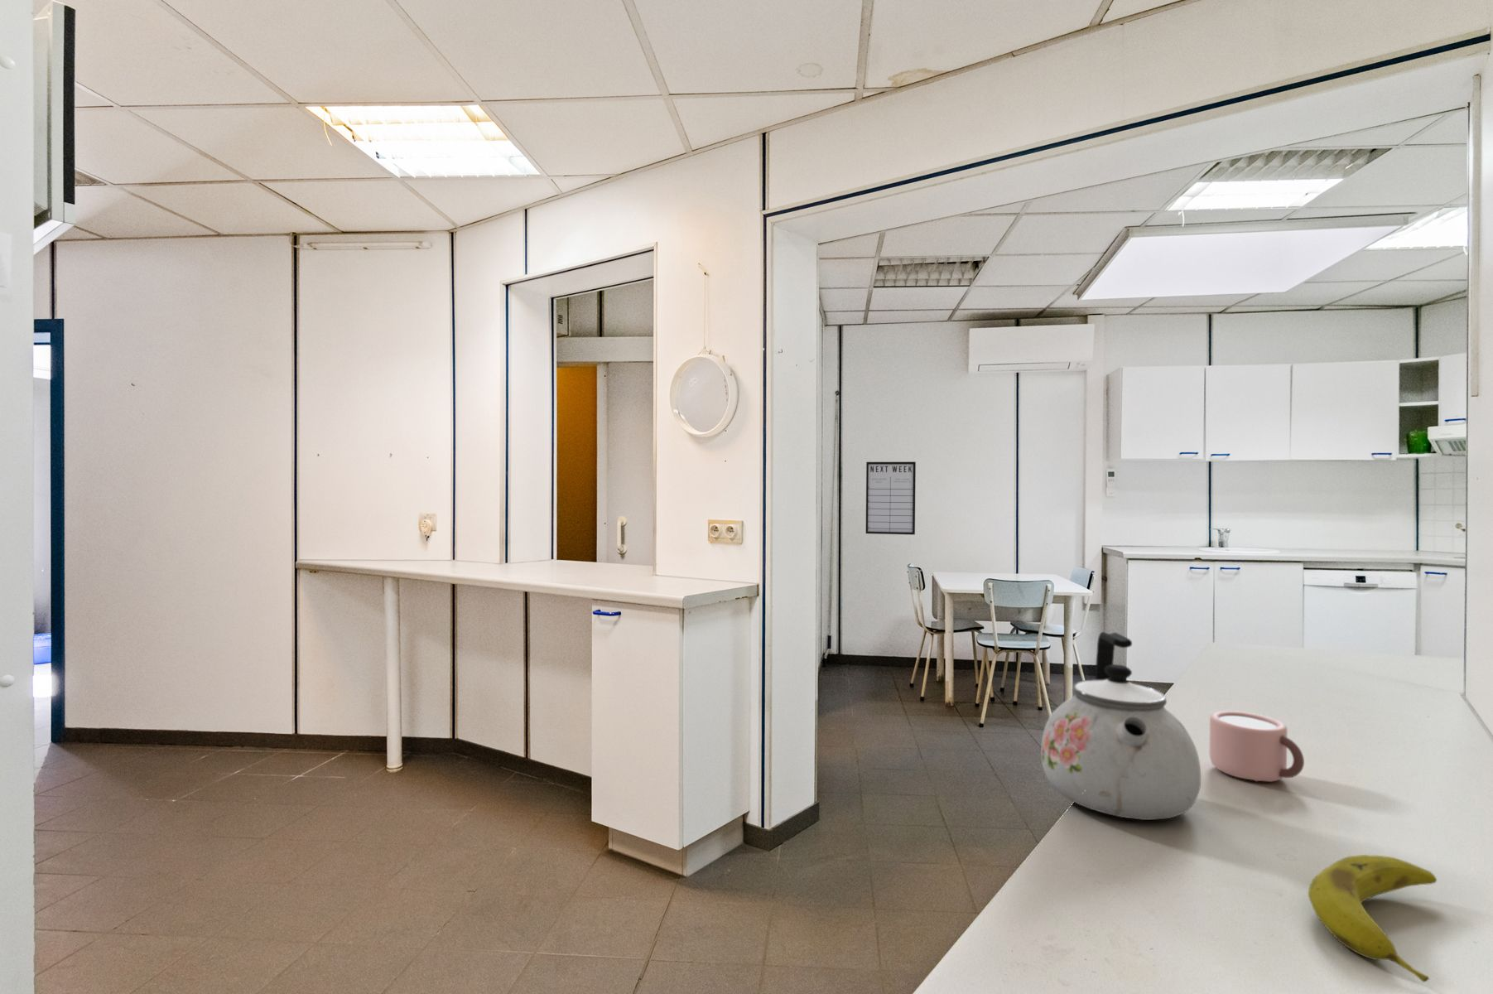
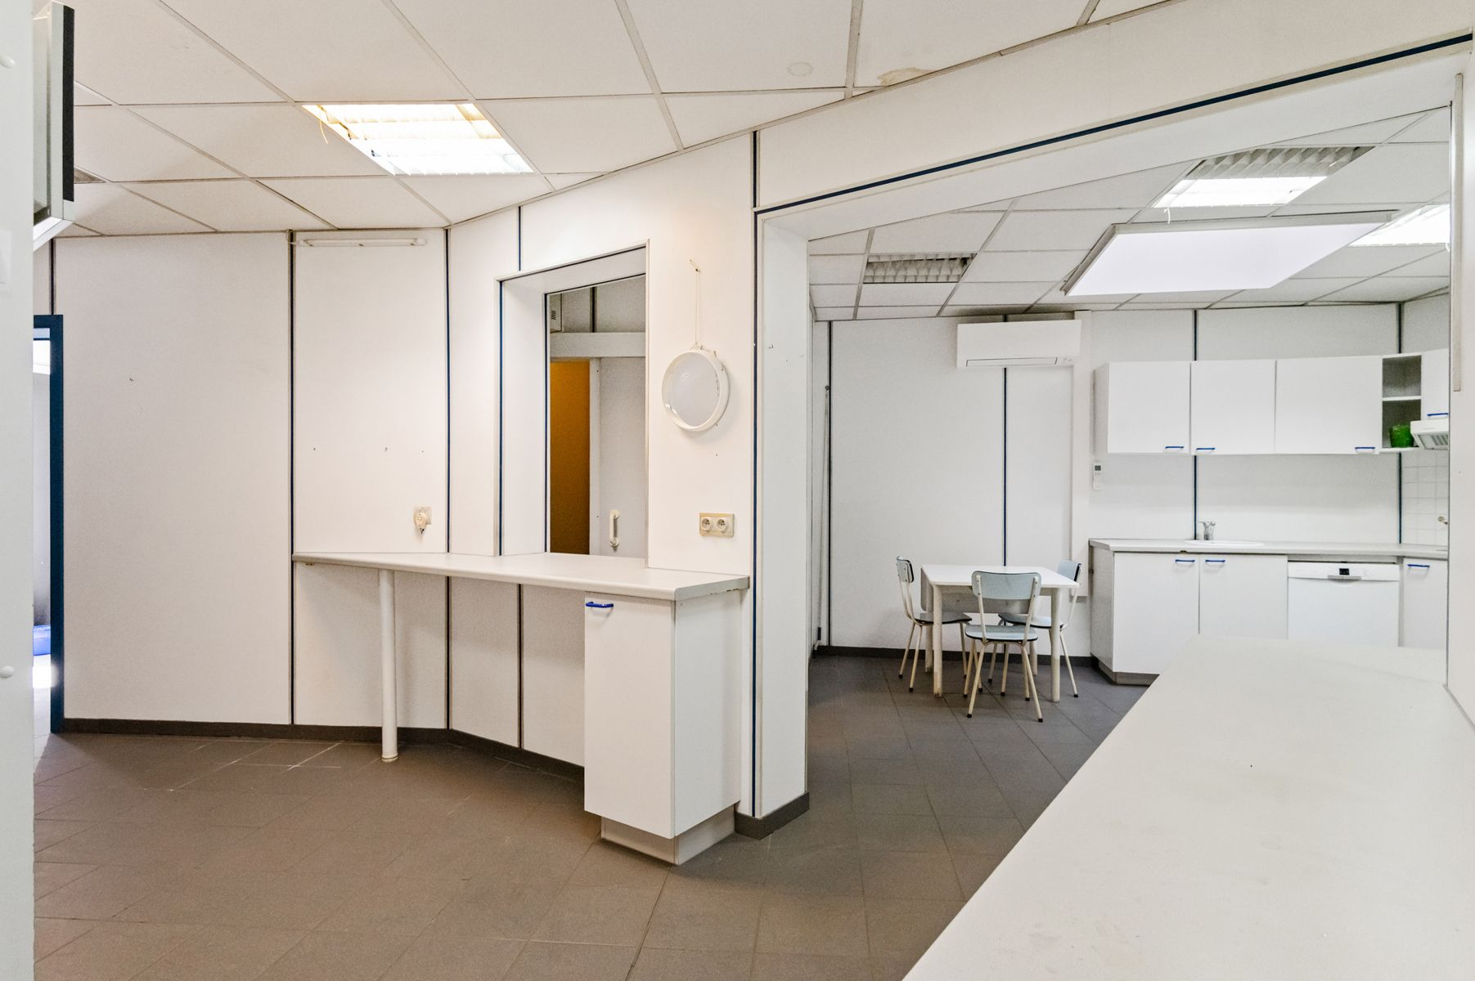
- fruit (1383, 893)
- kettle (1118, 718)
- mug (1257, 749)
- writing board (891, 498)
